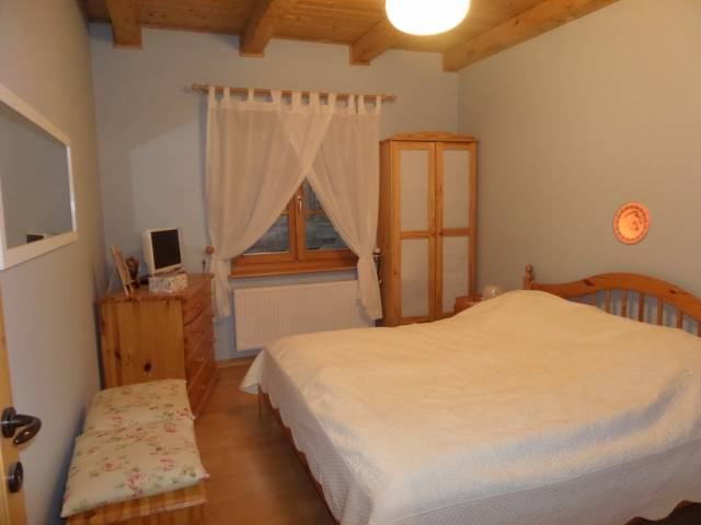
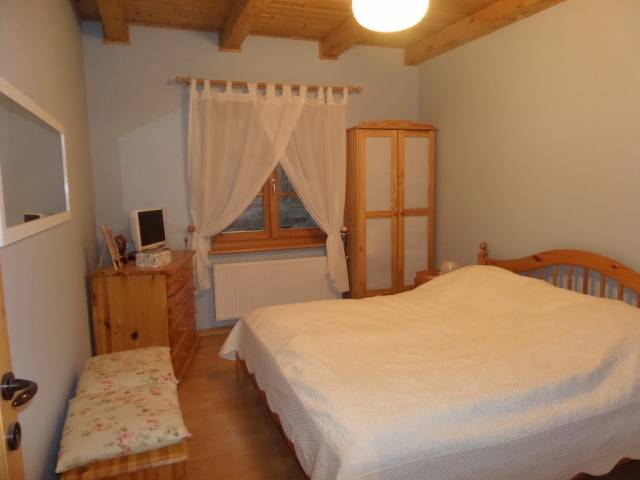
- decorative plate (631, 223)
